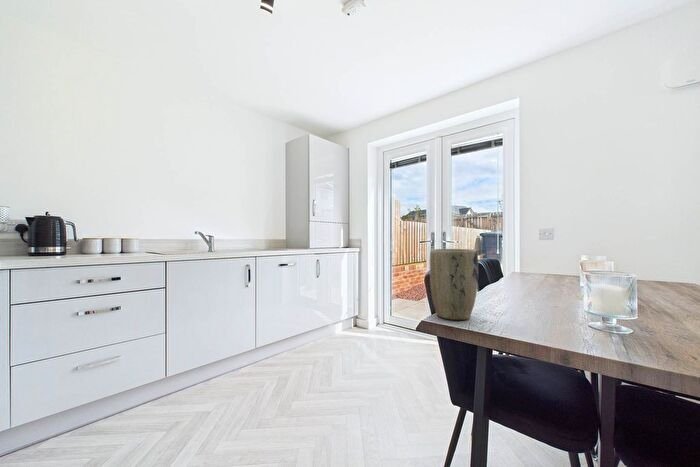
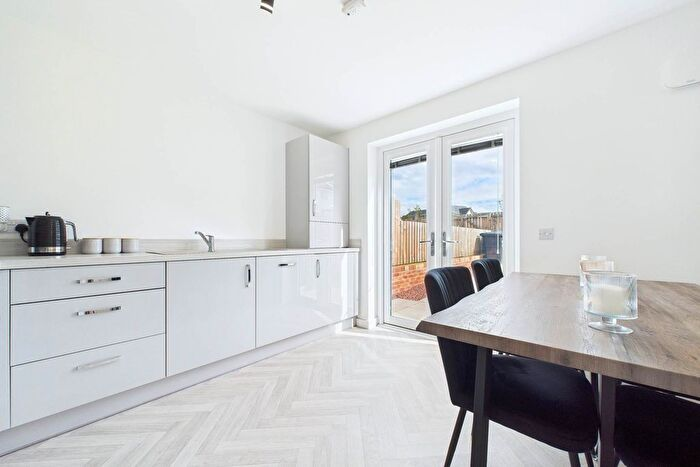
- plant pot (453, 282)
